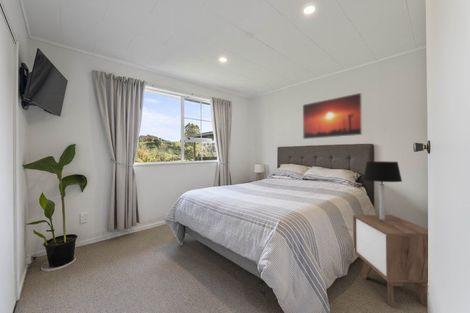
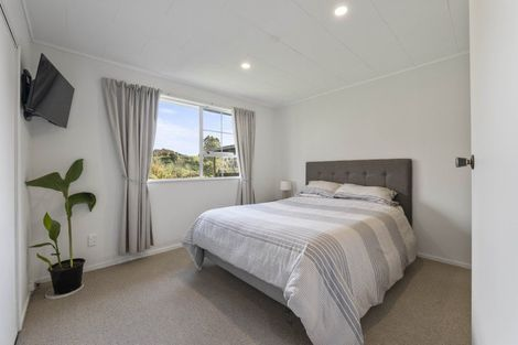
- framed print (329, 118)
- nightstand (392, 256)
- table lamp (381, 190)
